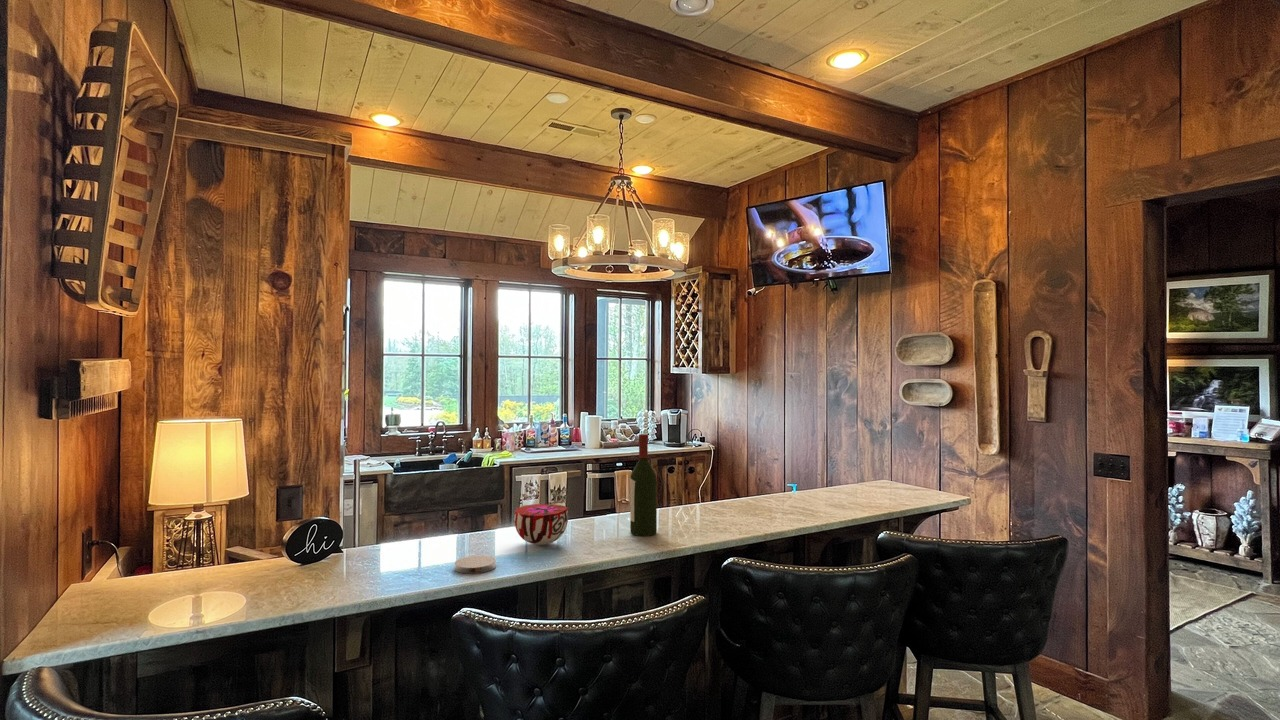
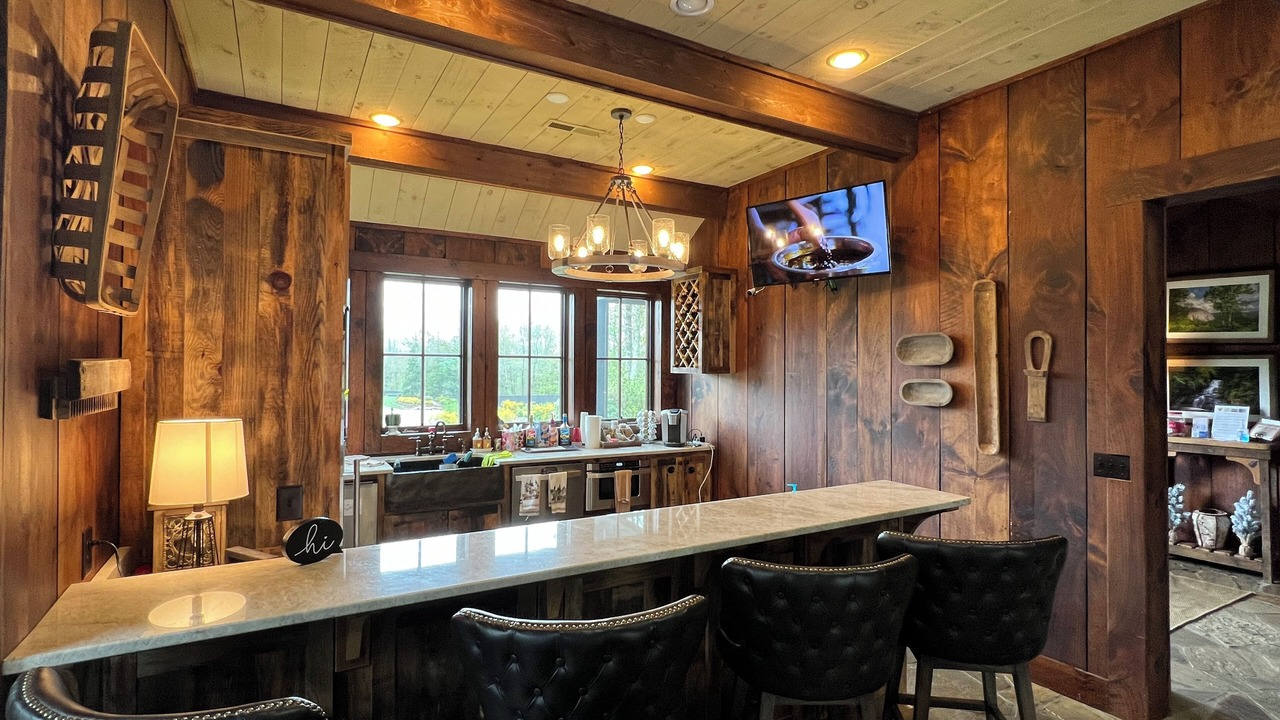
- coaster (475, 564)
- wine bottle (643, 483)
- decorative bowl (541, 526)
